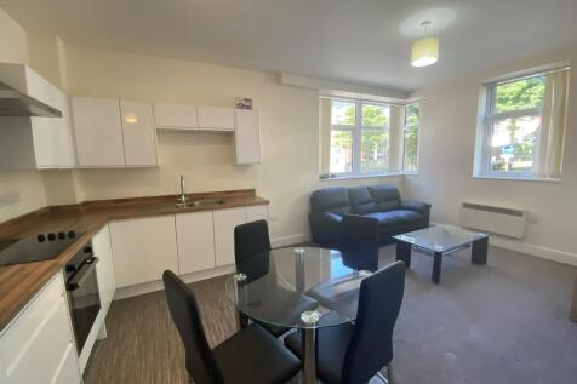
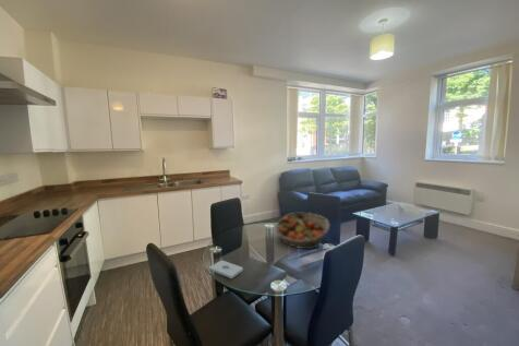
+ notepad (226, 269)
+ fruit basket (301, 229)
